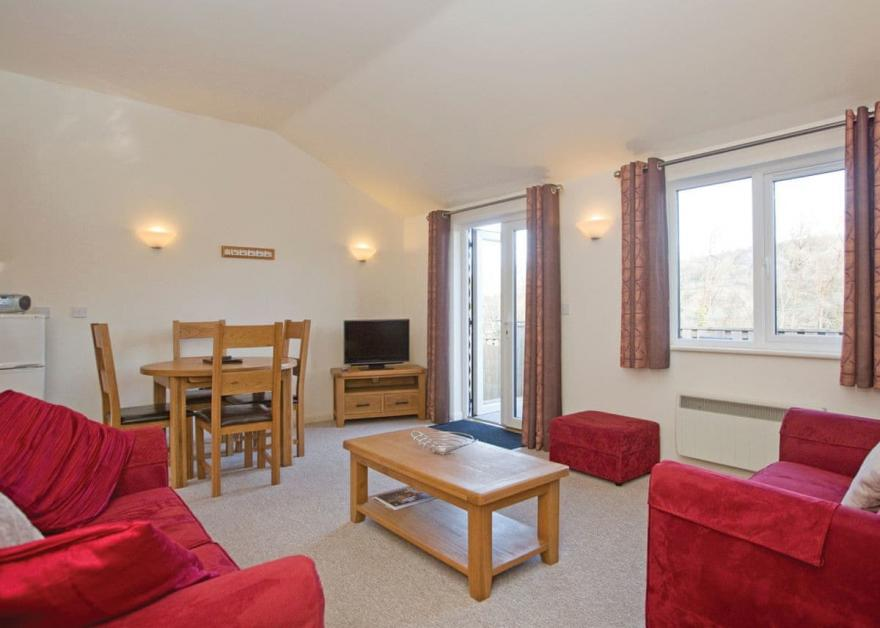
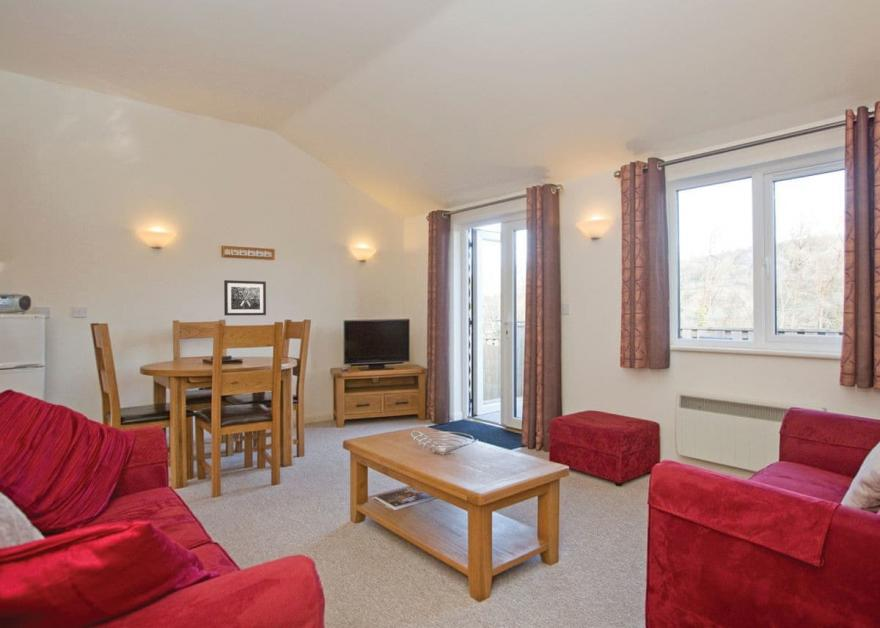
+ wall art (245, 298)
